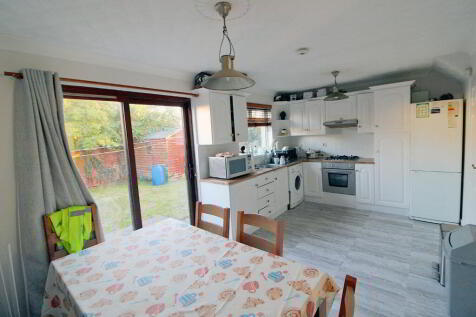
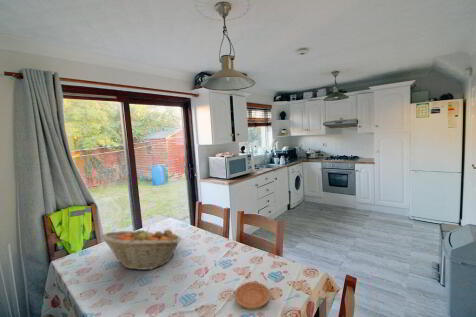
+ saucer (252, 296)
+ fruit basket (142, 243)
